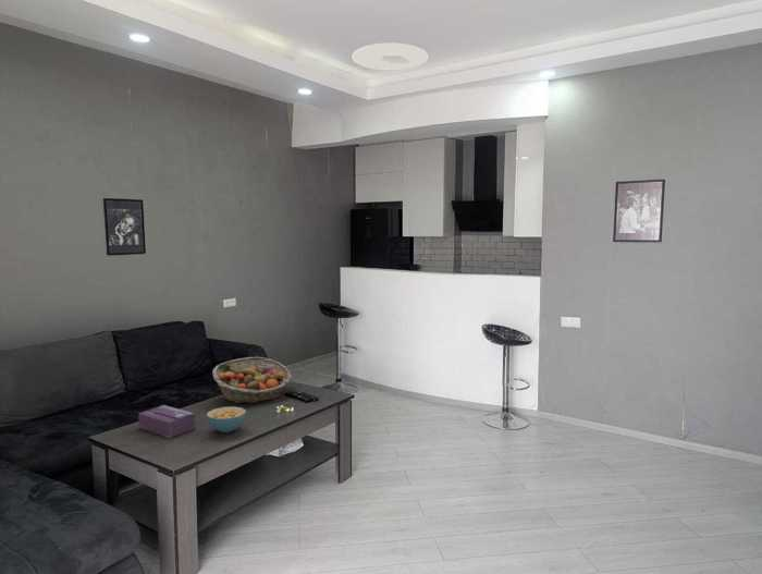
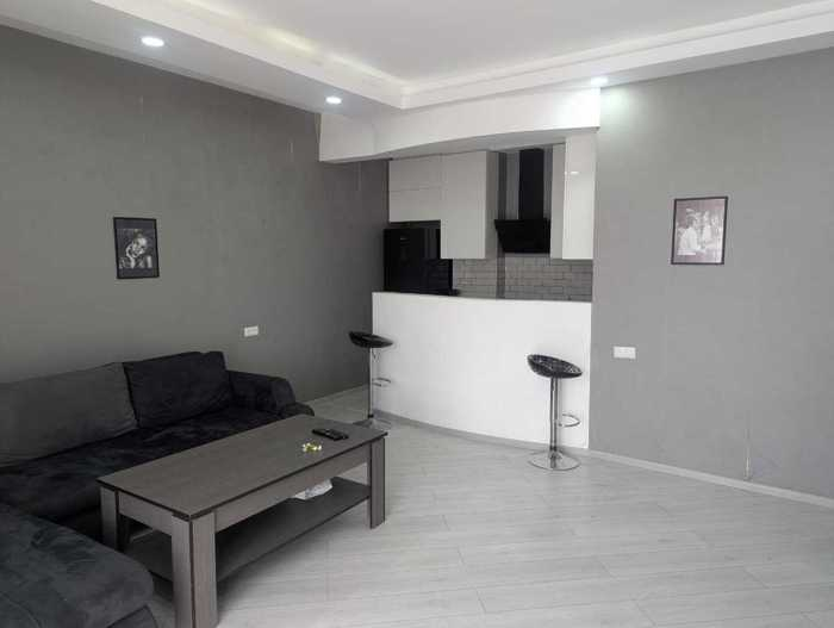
- cereal bowl (226, 422)
- tissue box (167, 420)
- ceiling light (390, 53)
- fruit basket (253, 379)
